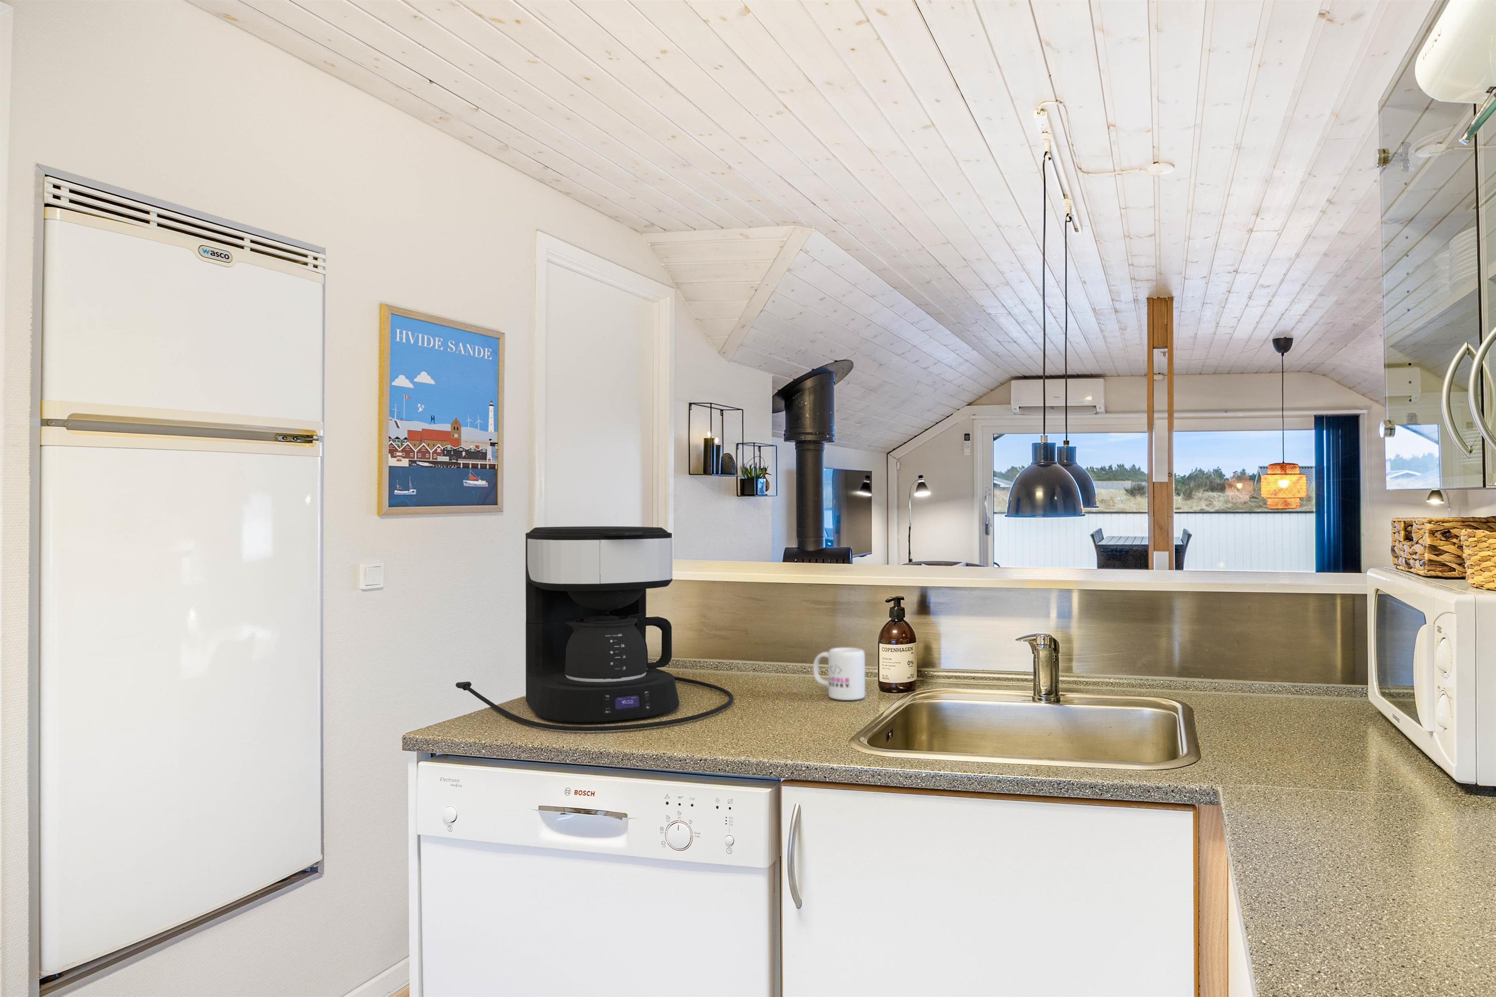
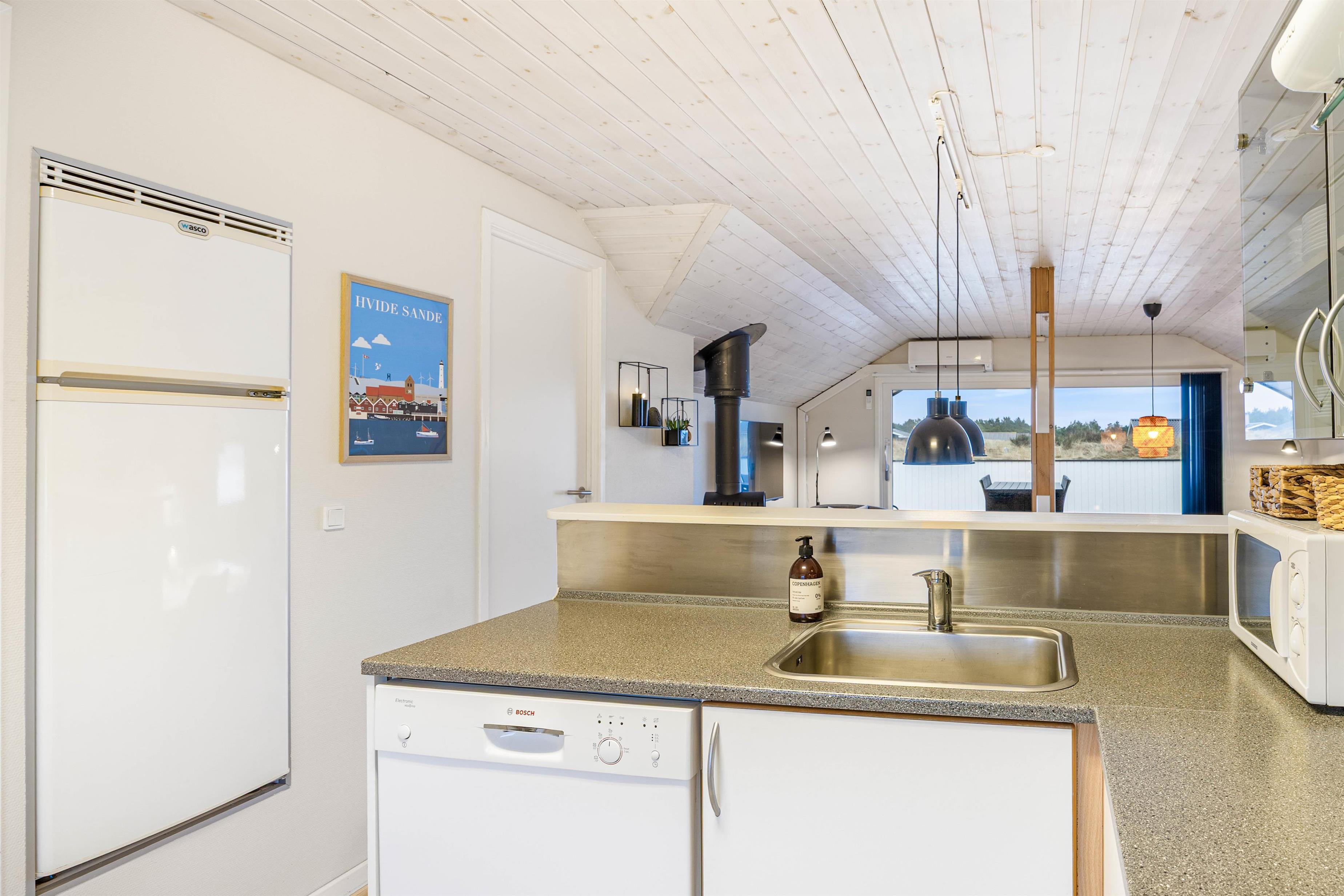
- mug (838, 672)
- coffee maker (604, 613)
